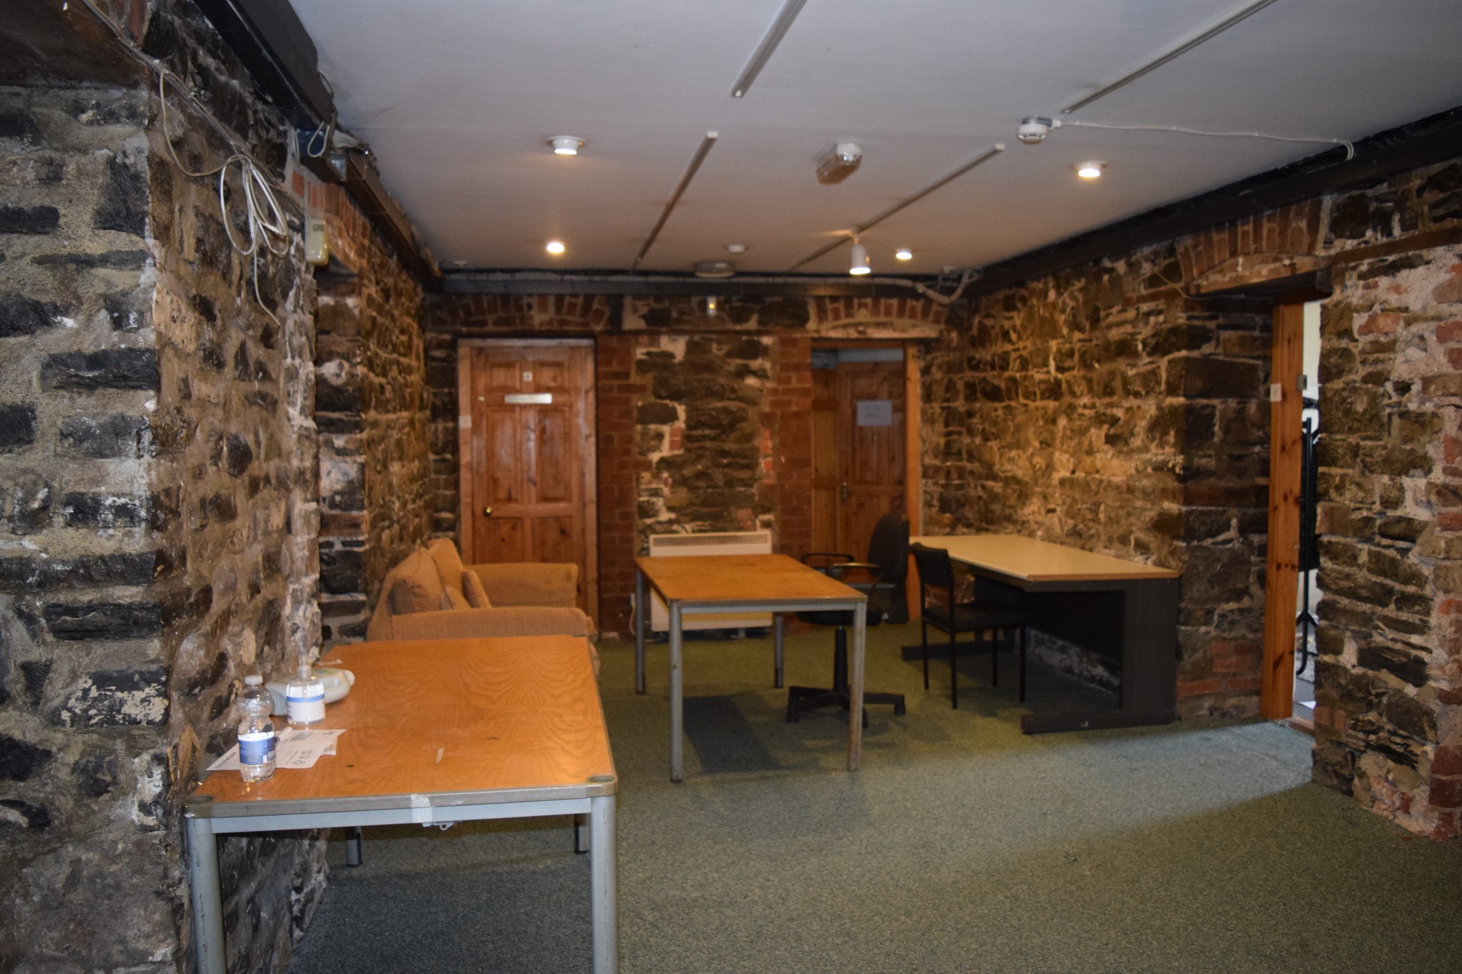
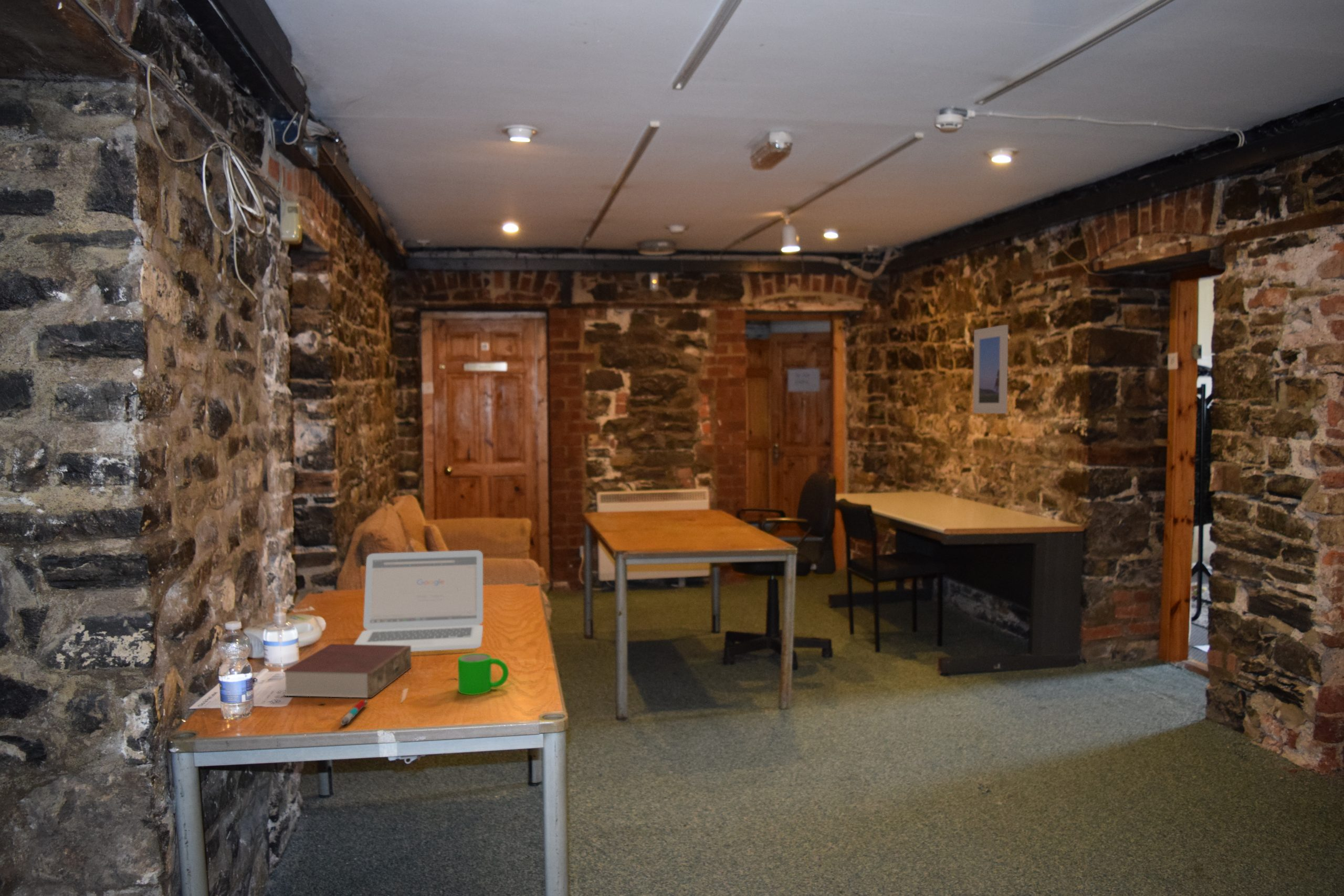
+ mug (484, 673)
+ pen (353, 712)
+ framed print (990, 370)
+ book (350, 669)
+ laptop (421, 599)
